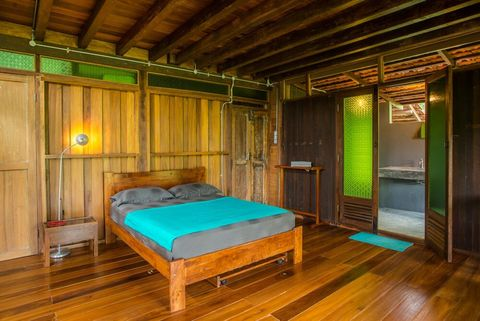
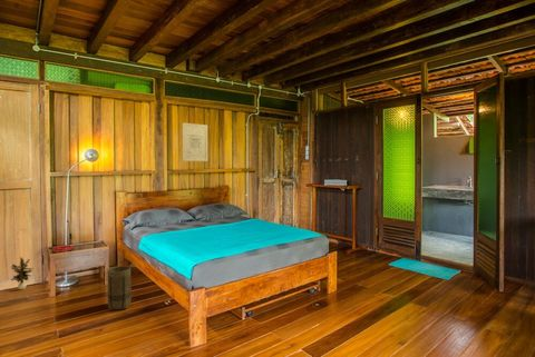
+ potted plant (22, 272)
+ wall art (195, 142)
+ basket (119, 287)
